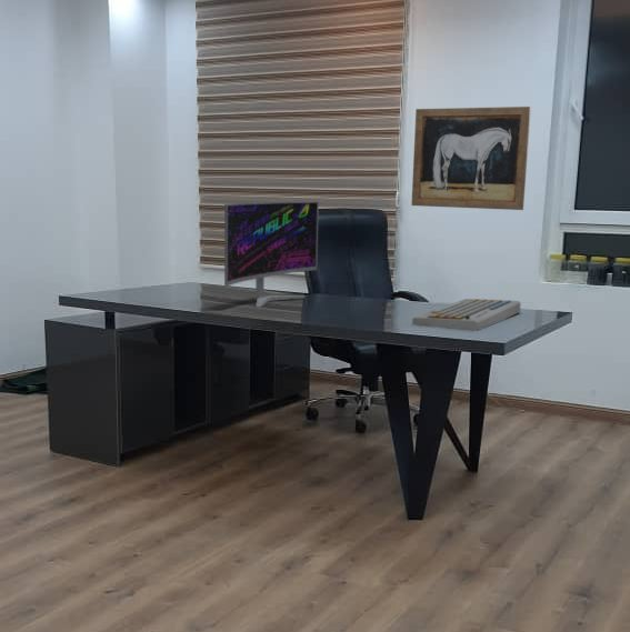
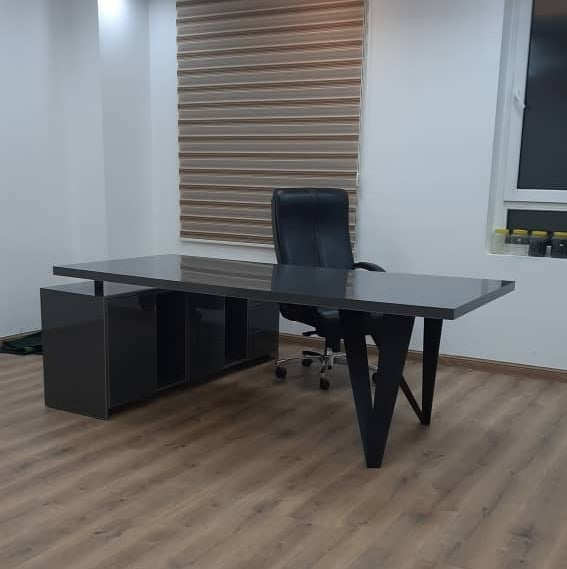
- keyboard (469, 311)
- wall art (468, 158)
- monitor (271, 252)
